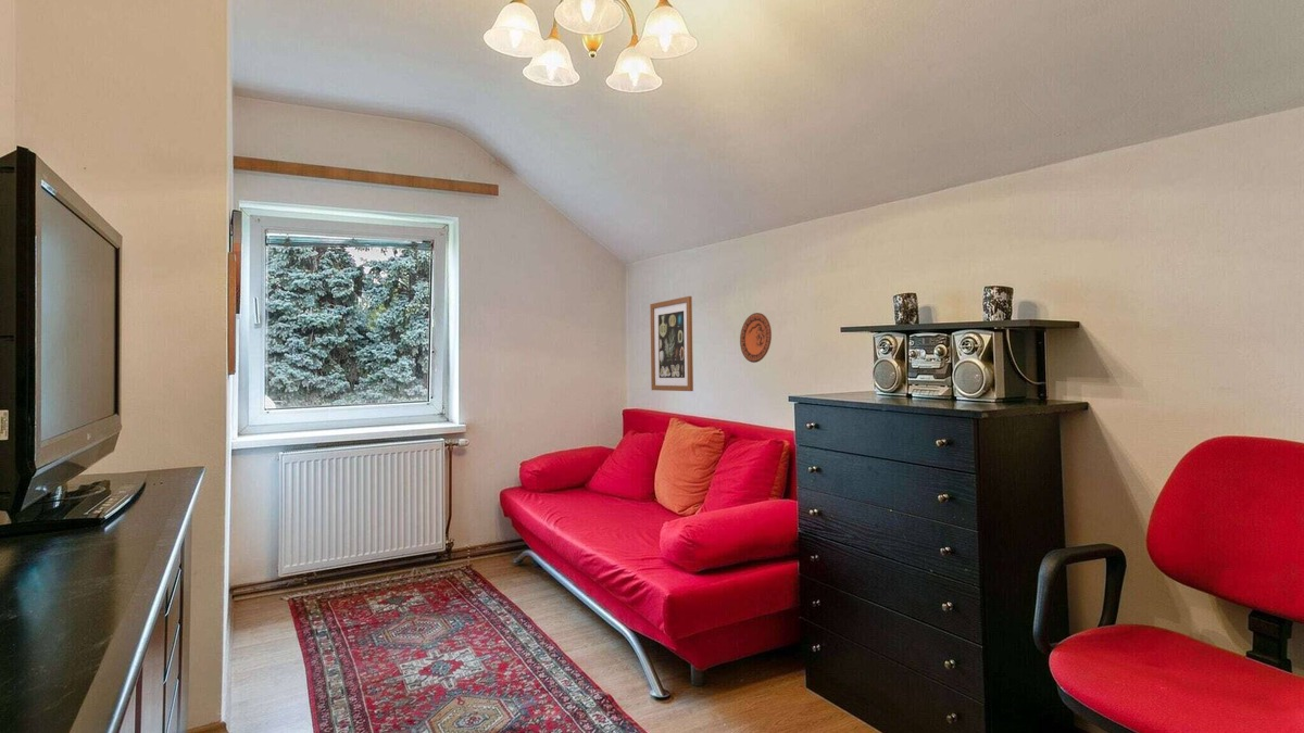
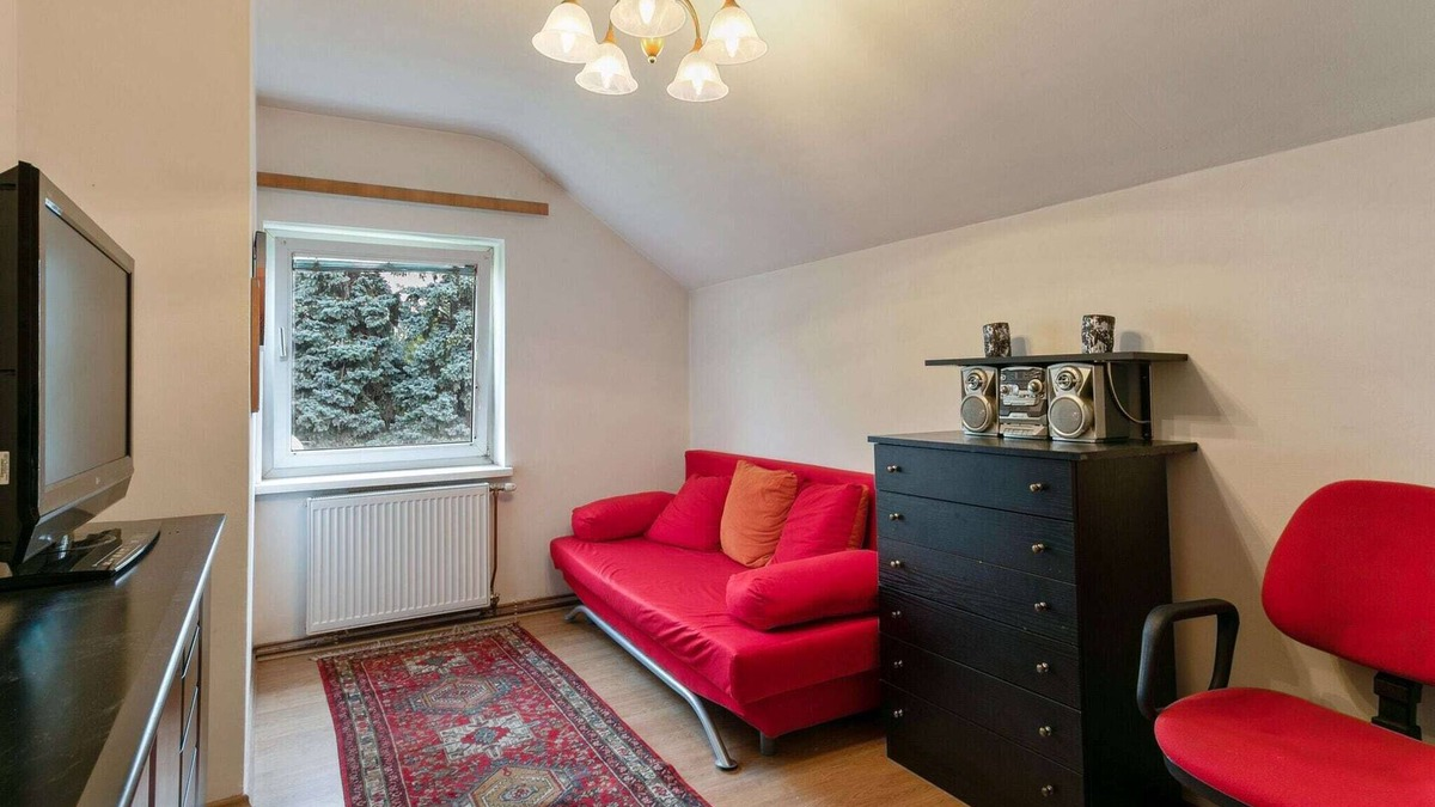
- wall art (670, 345)
- decorative plate (755, 338)
